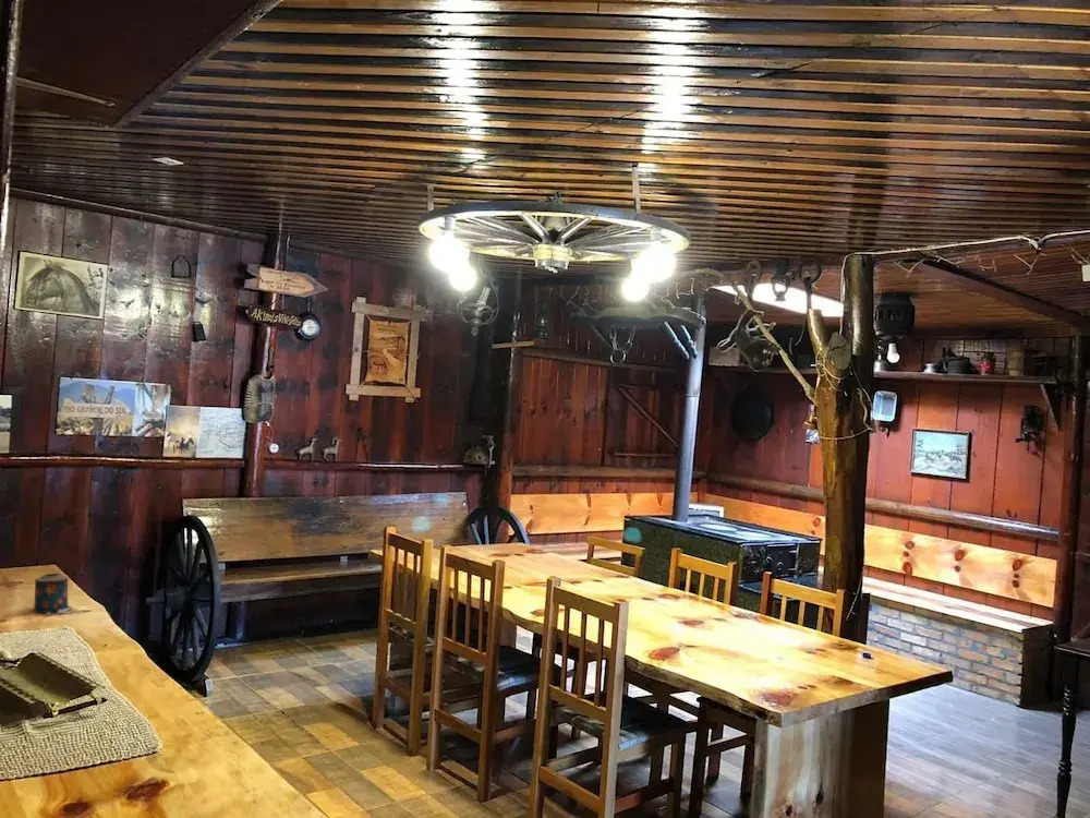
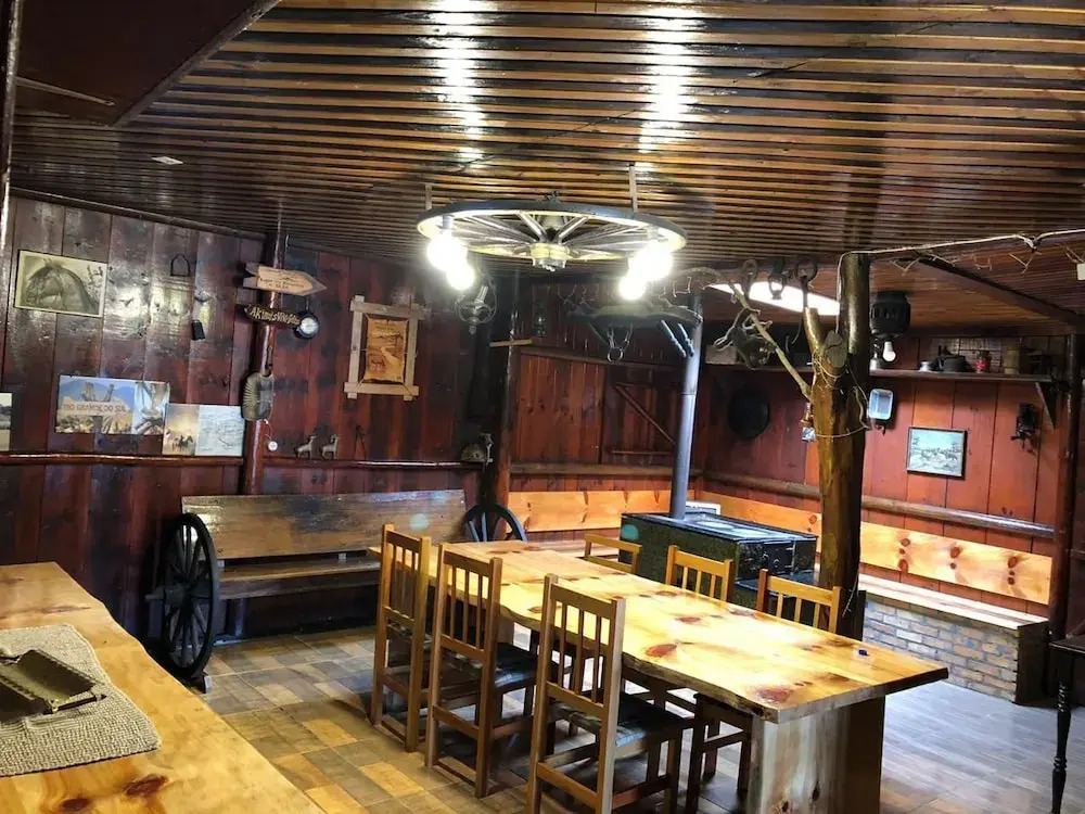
- candle (56, 591)
